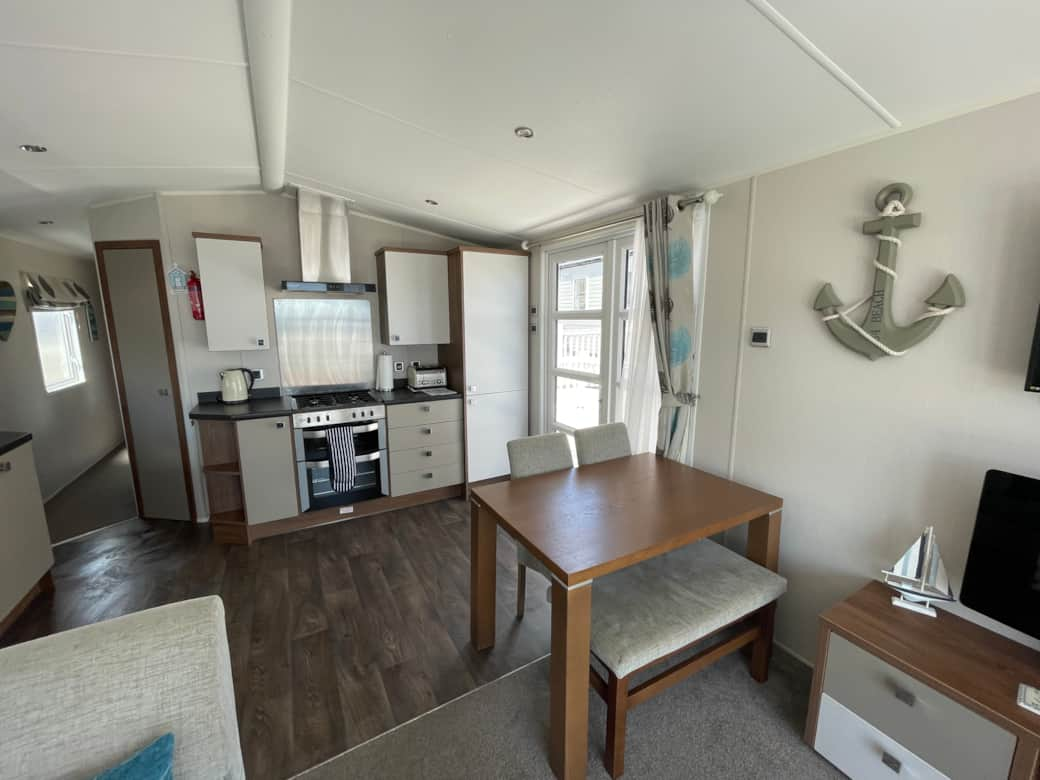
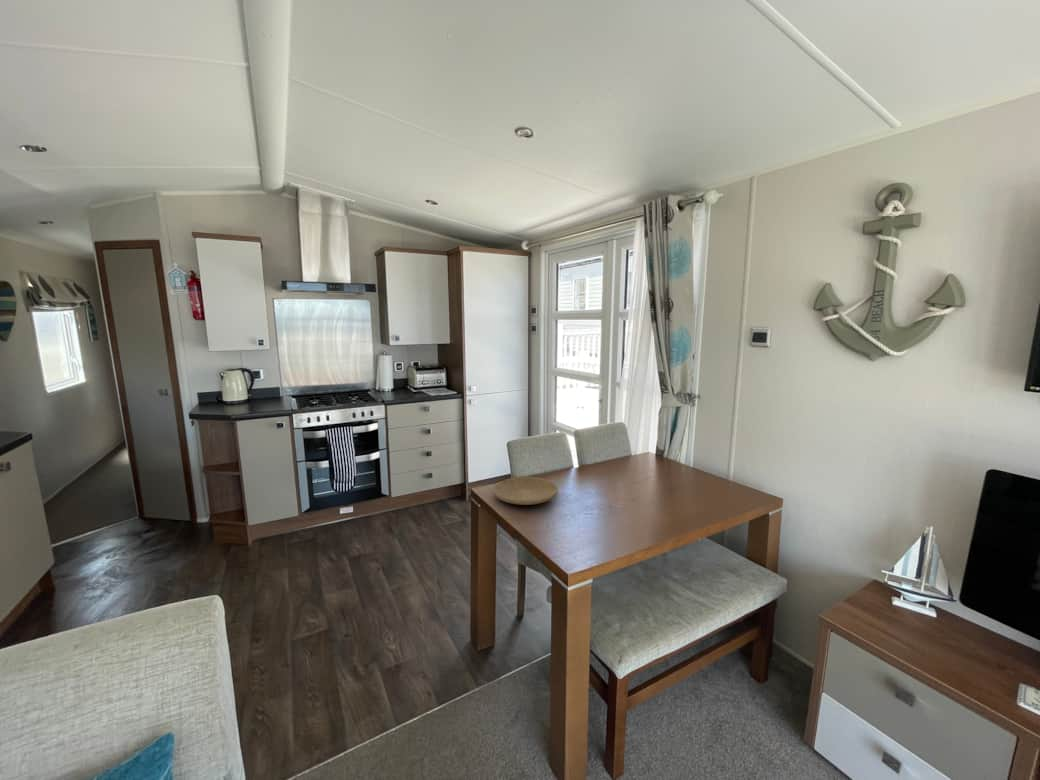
+ plate (525, 493)
